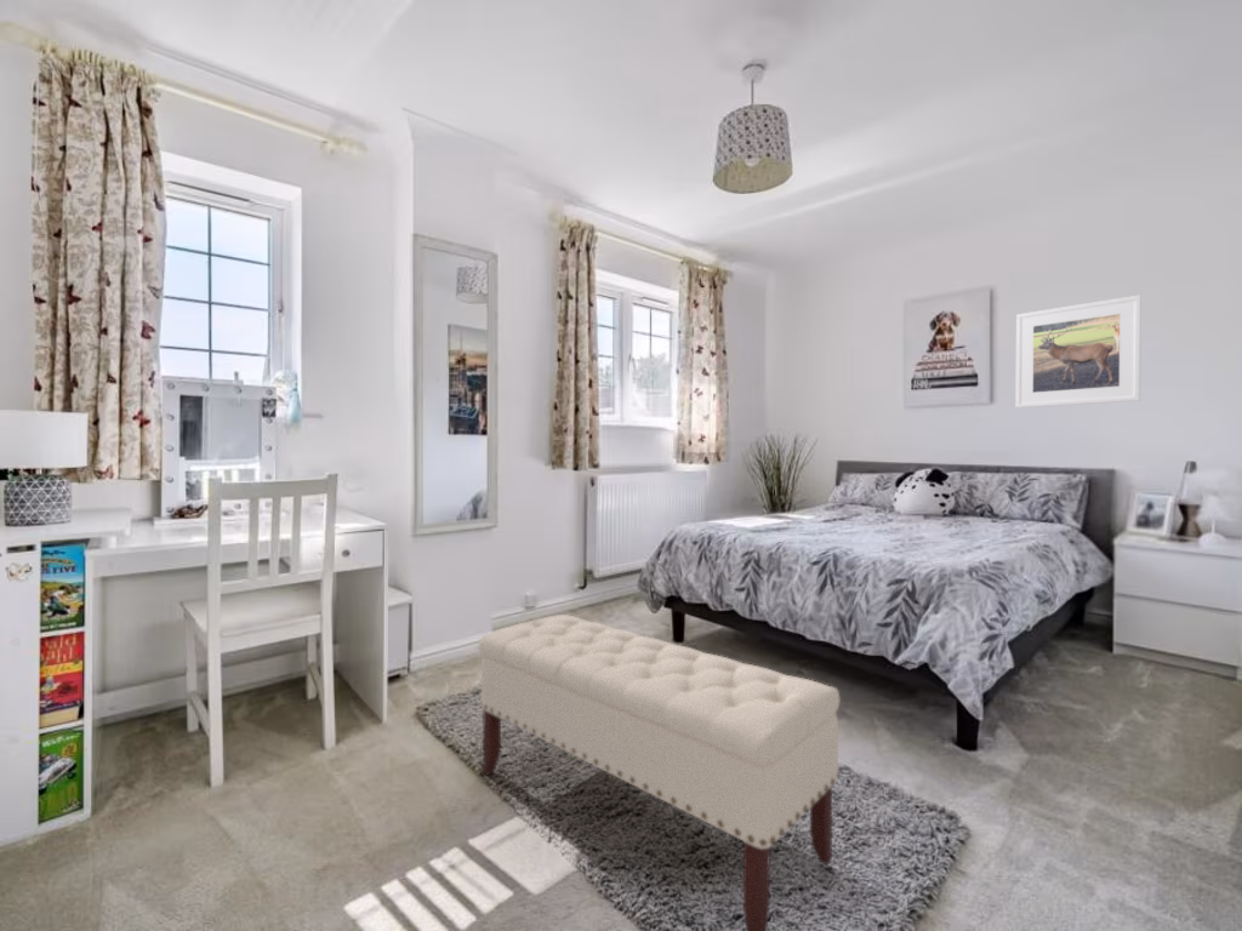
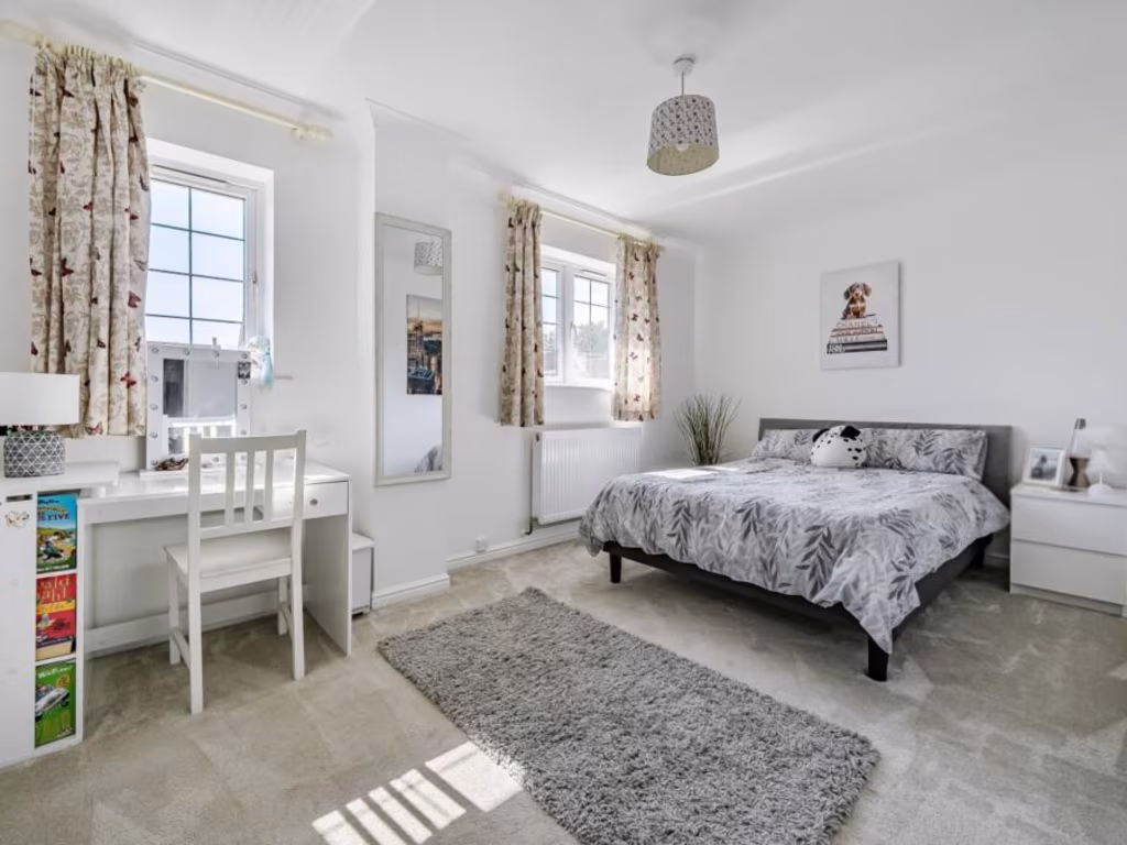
- bench (636, 732)
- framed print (1075, 354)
